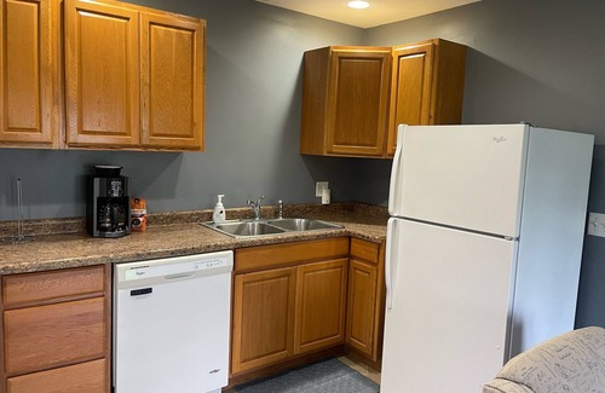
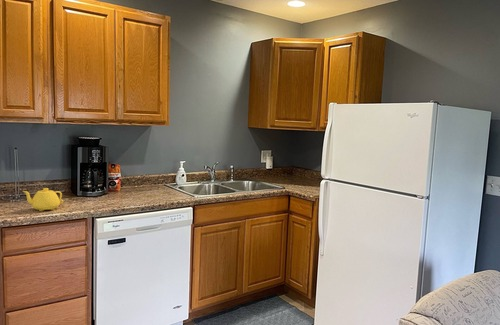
+ teapot (43, 198)
